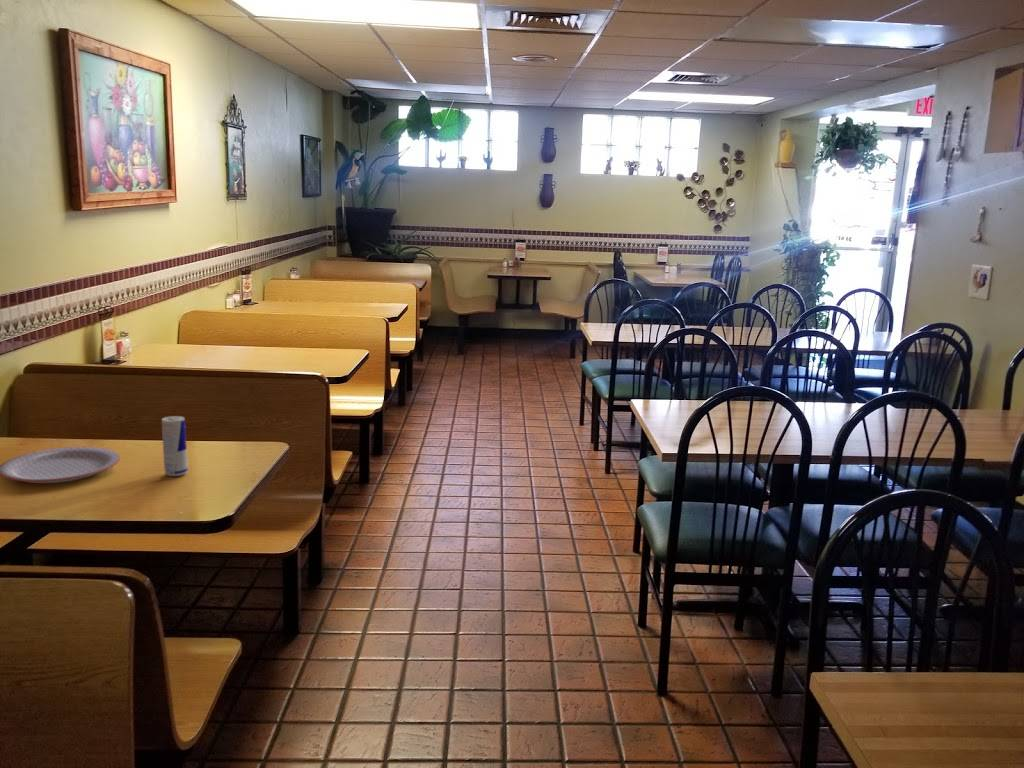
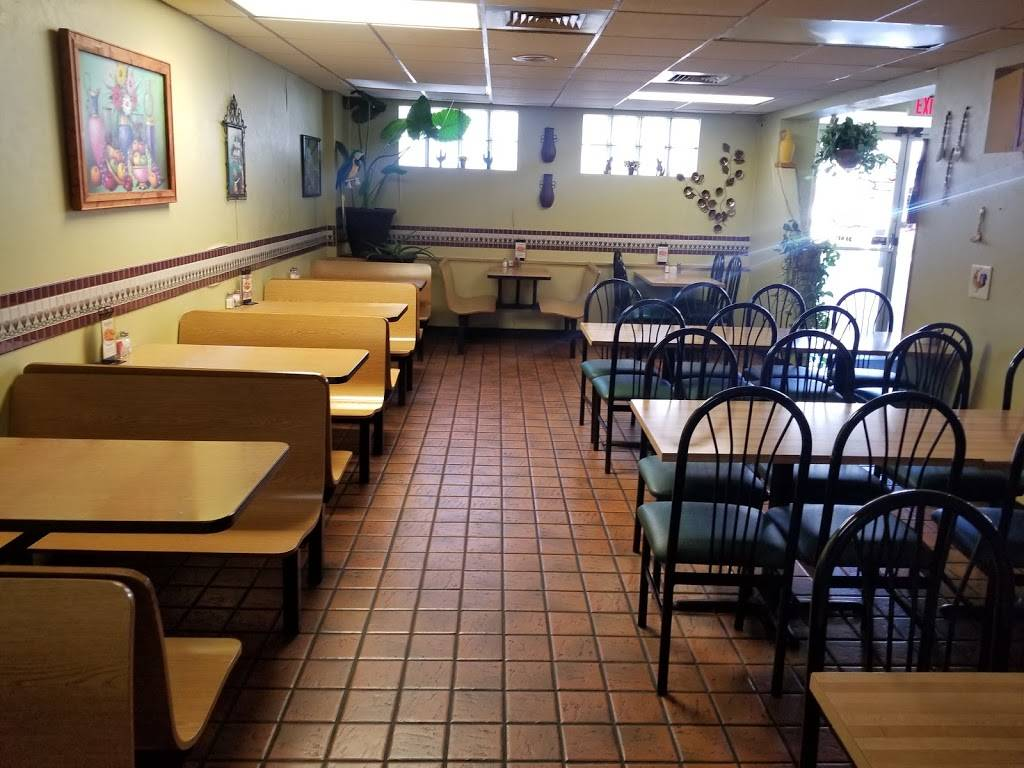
- plate (61, 466)
- beverage can (174, 446)
